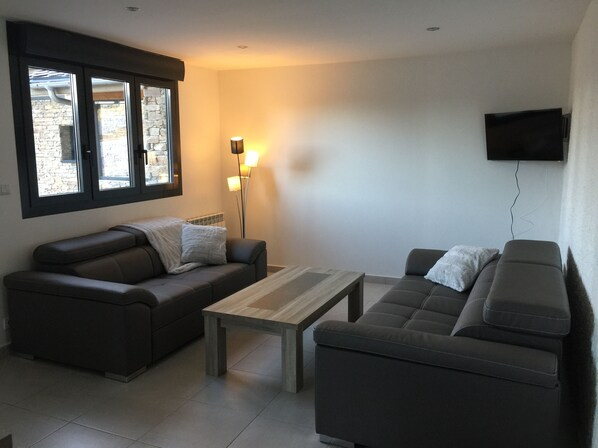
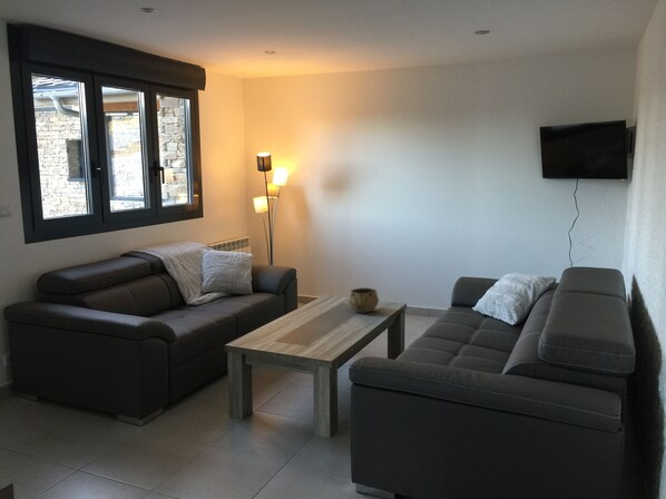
+ decorative bowl (363, 300)
